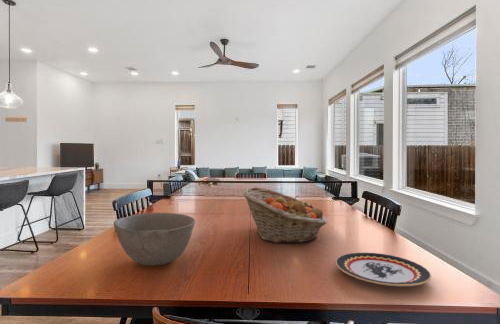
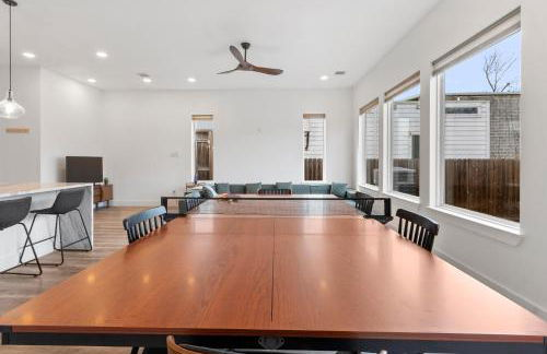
- fruit basket (283, 211)
- bowl (156, 239)
- plate (380, 269)
